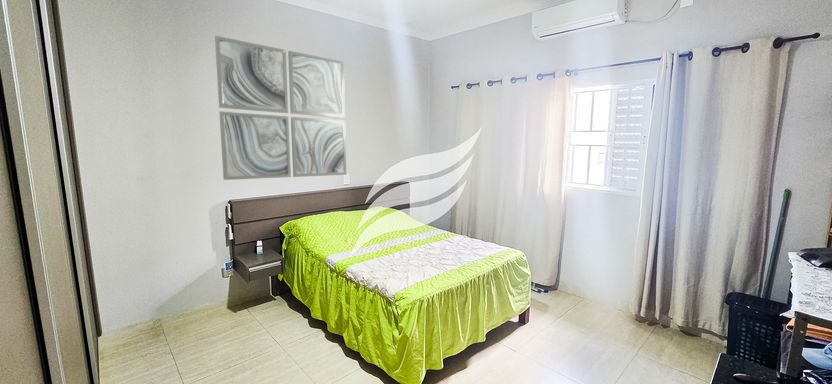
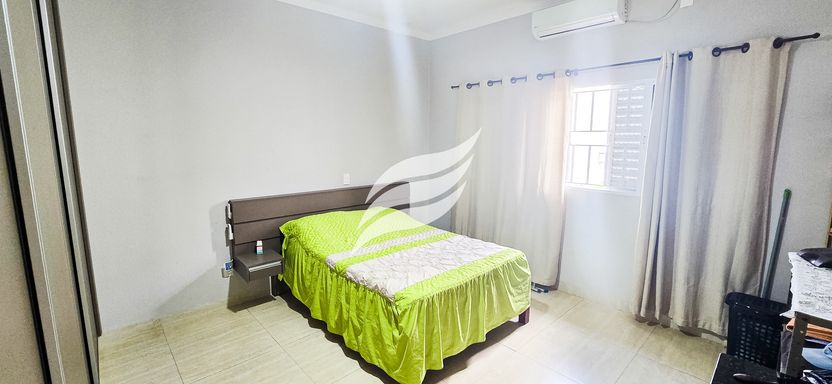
- wall art (291, 113)
